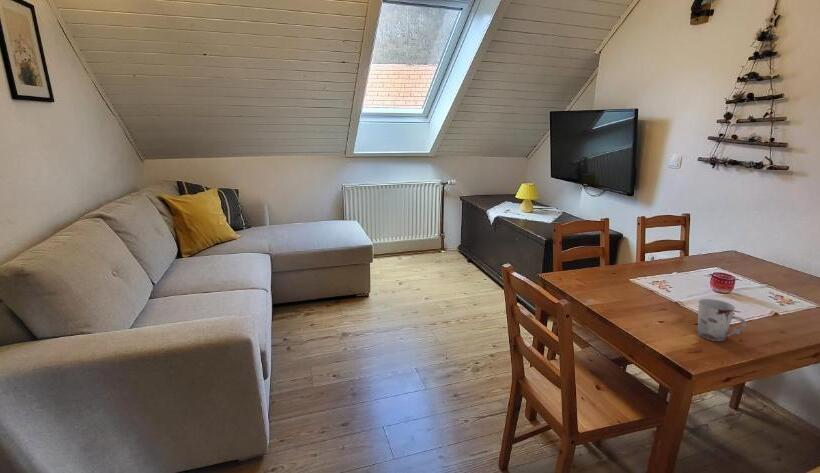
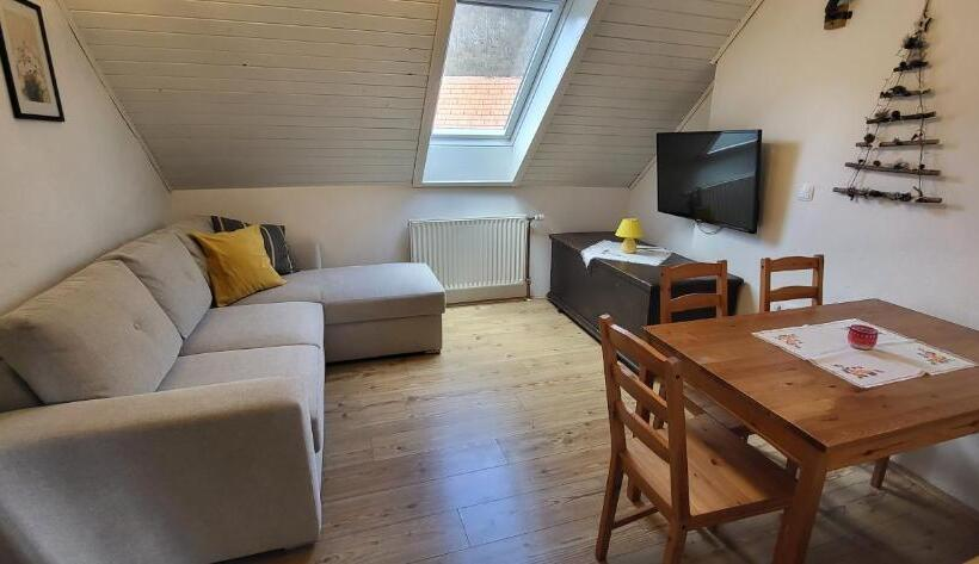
- cup (720, 322)
